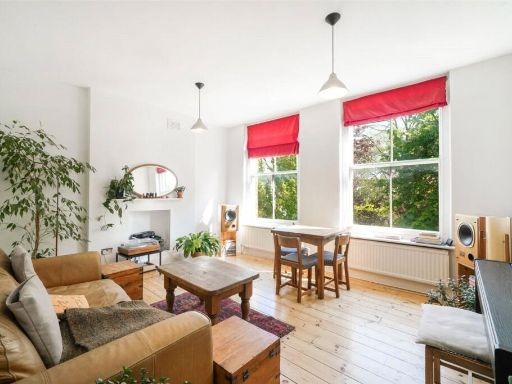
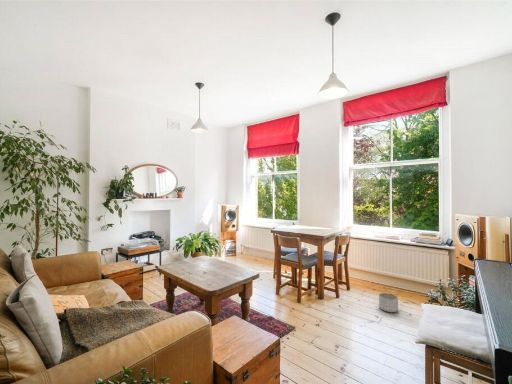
+ planter (388, 302)
